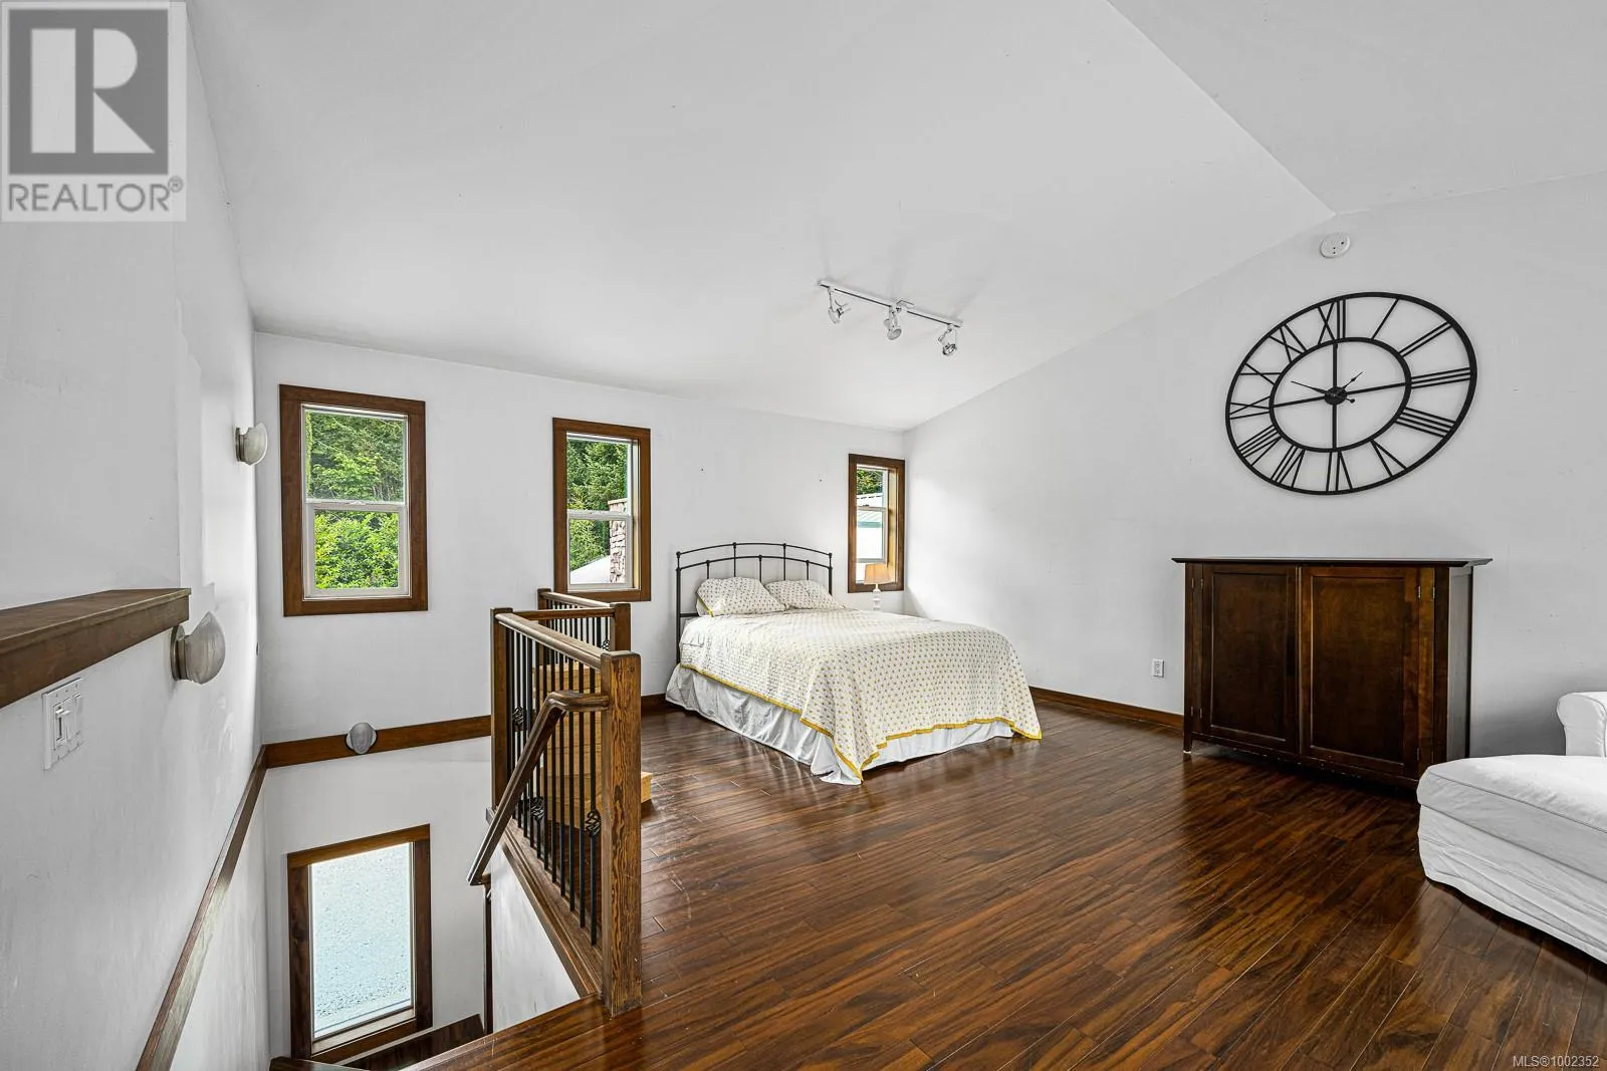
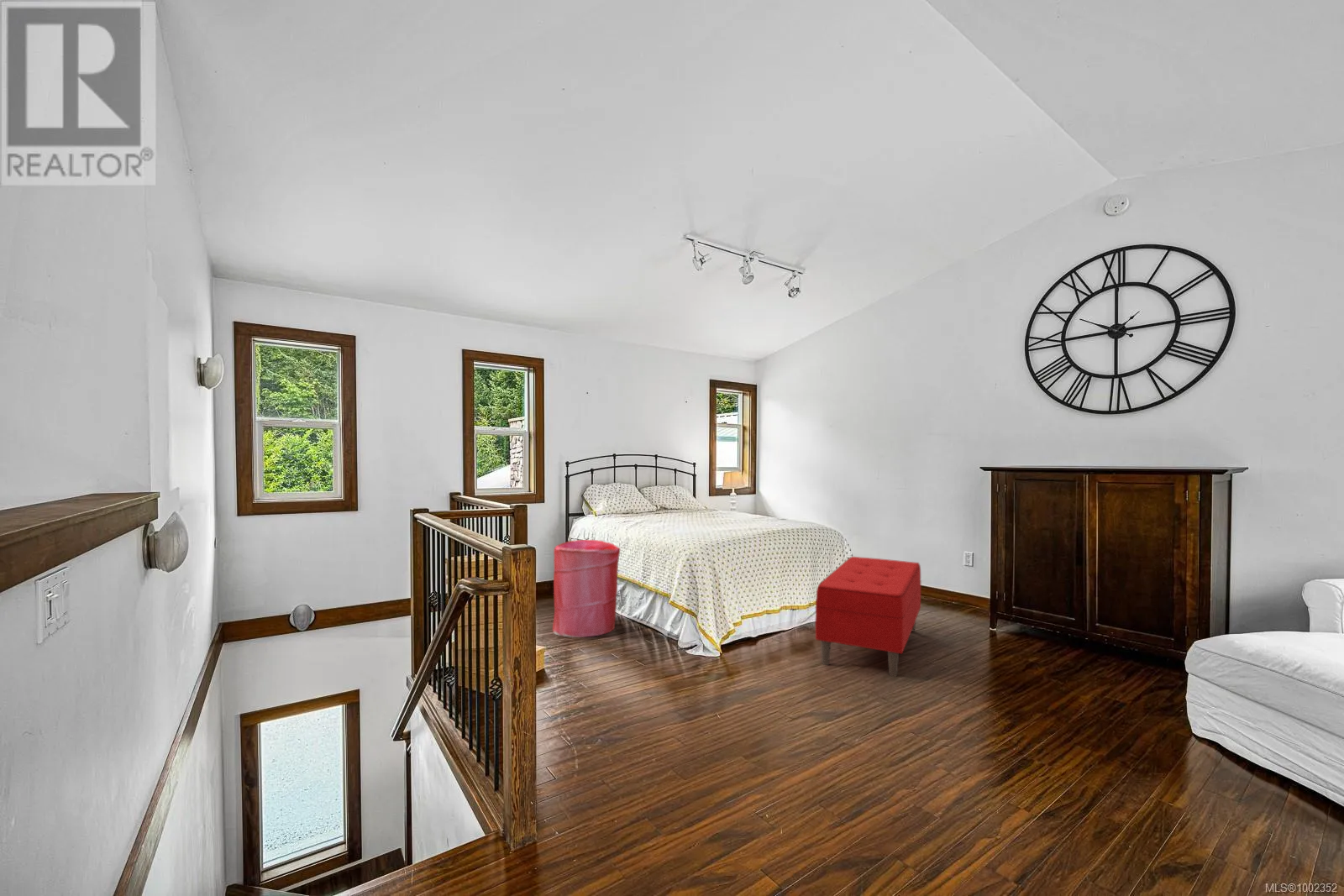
+ laundry hamper (586, 585)
+ bench (872, 609)
